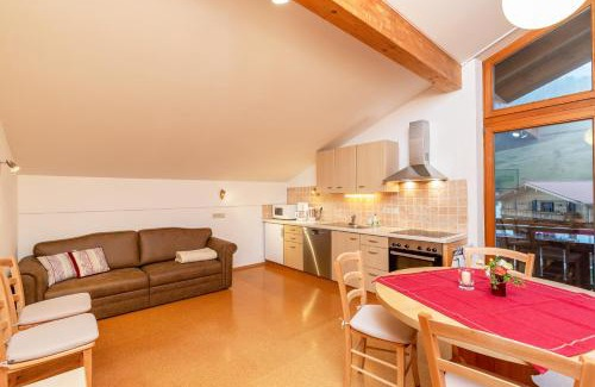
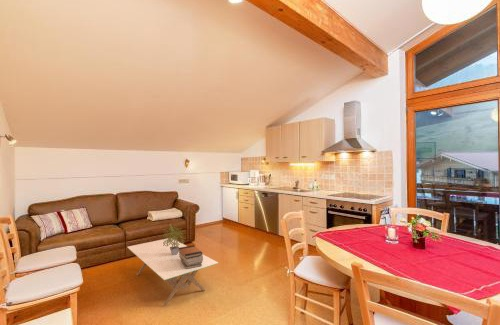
+ coffee table (168, 268)
+ potted plant (173, 239)
+ book stack (190, 256)
